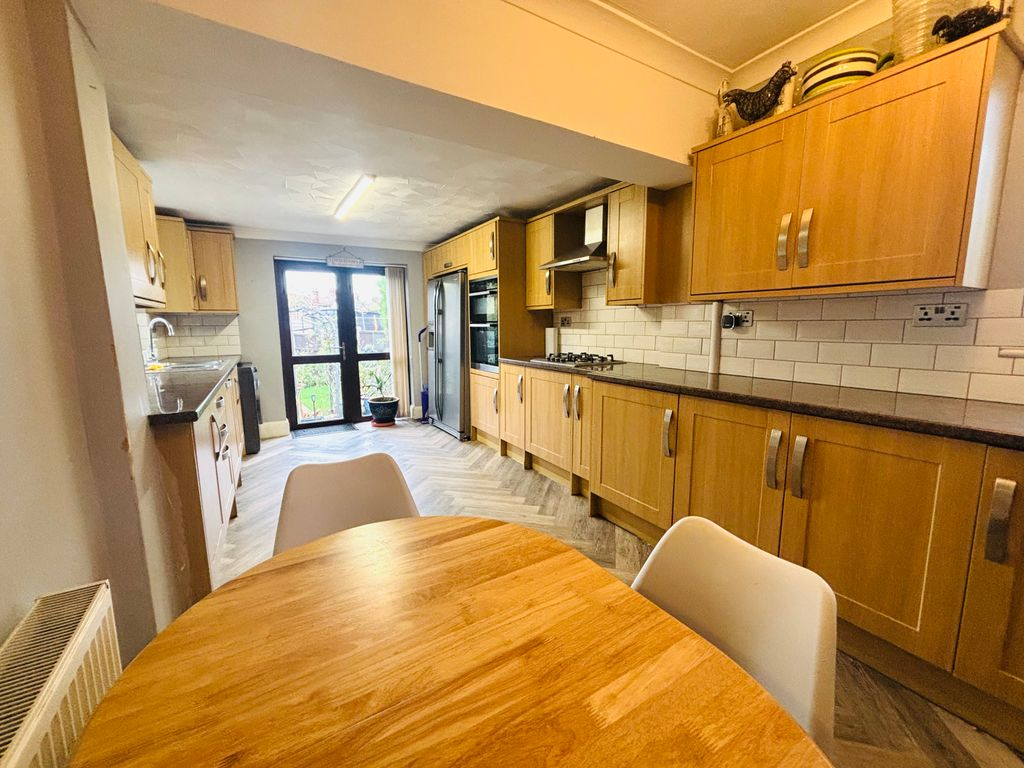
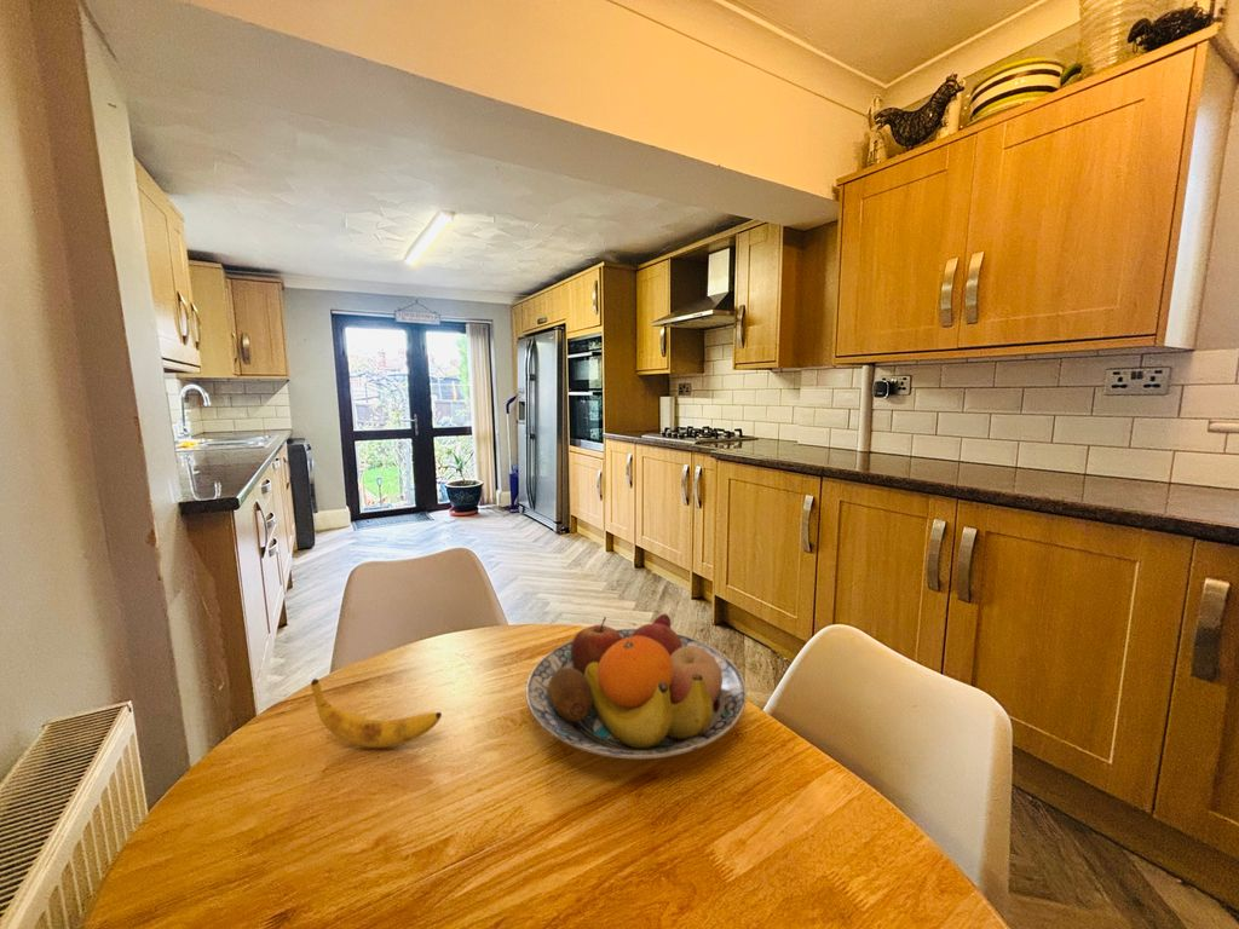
+ banana (378, 720)
+ fruit bowl (635, 670)
